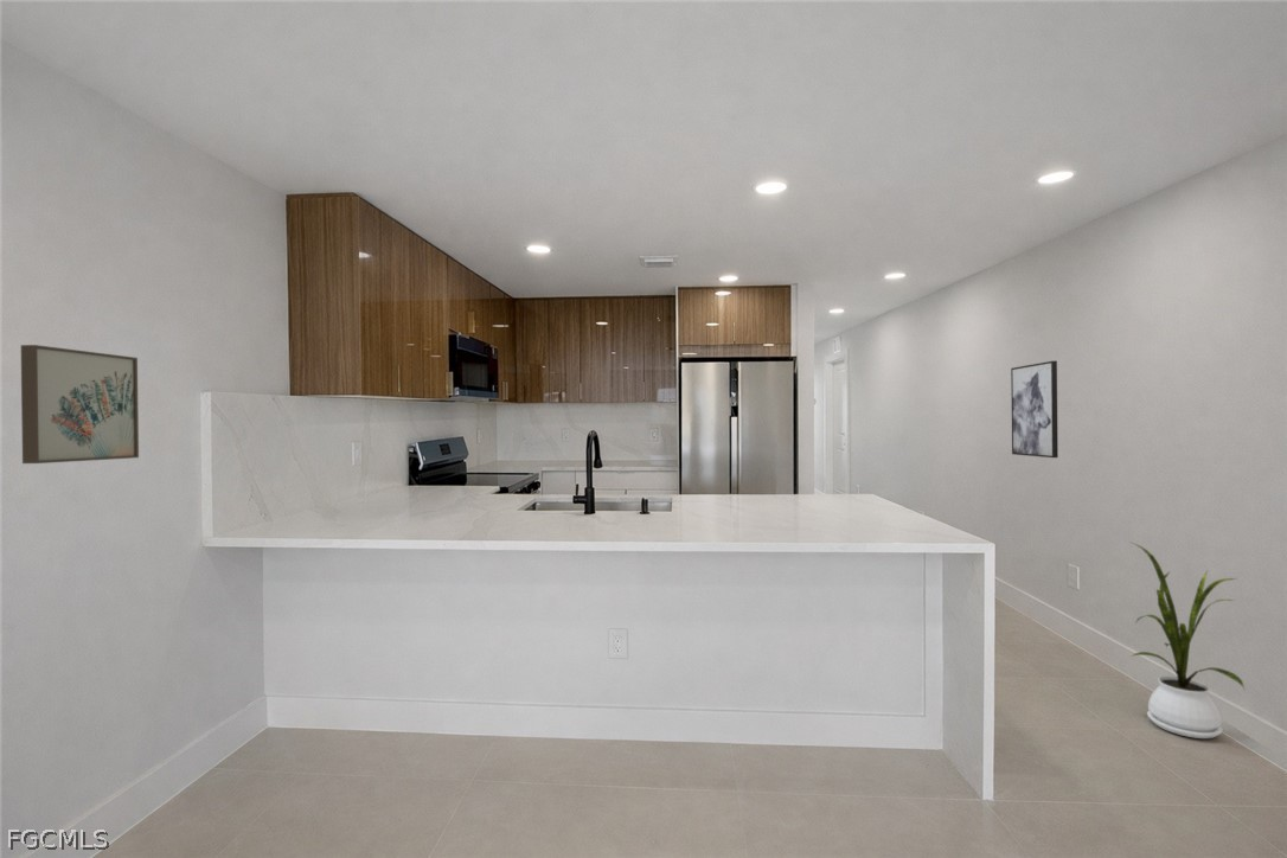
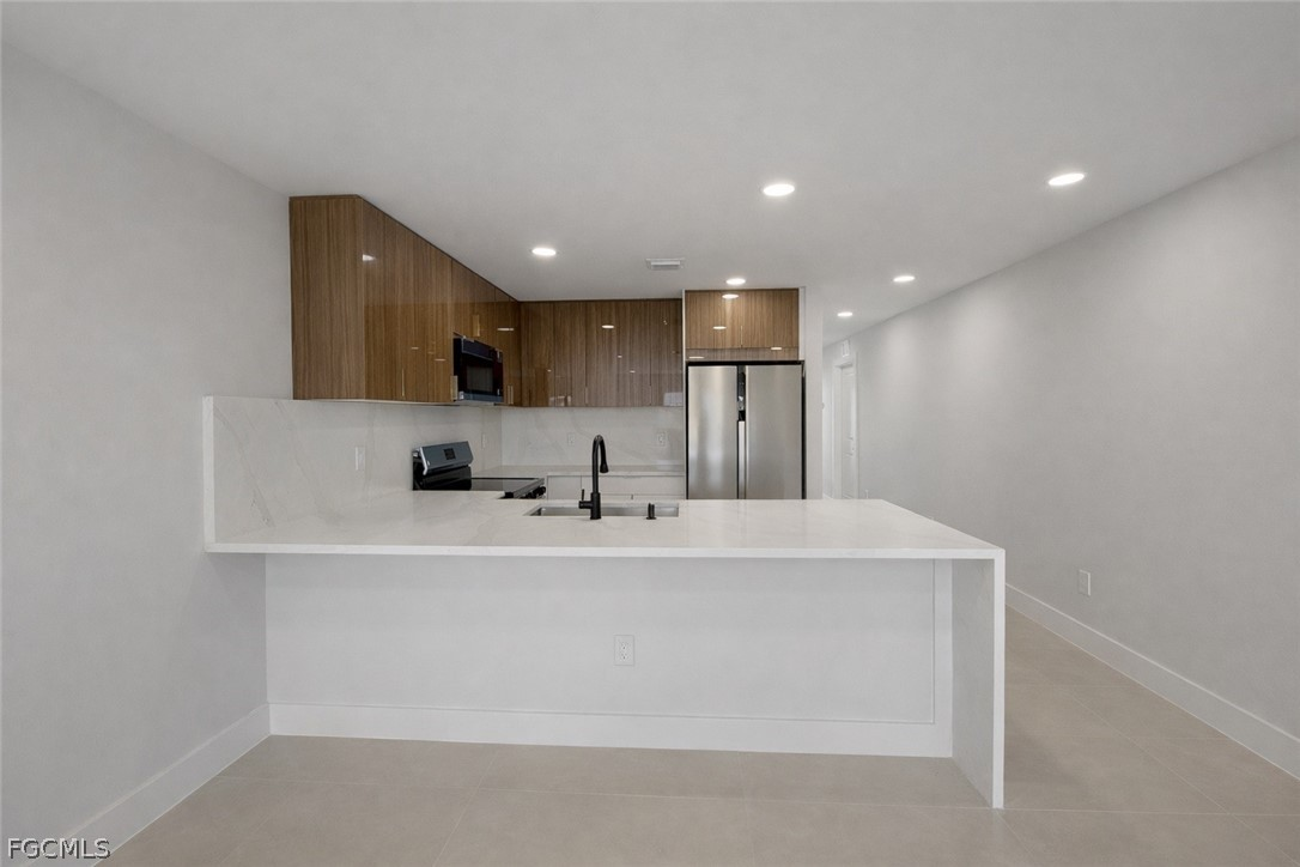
- house plant (1178, 636)
- wall art (1032, 410)
- wall art (84, 405)
